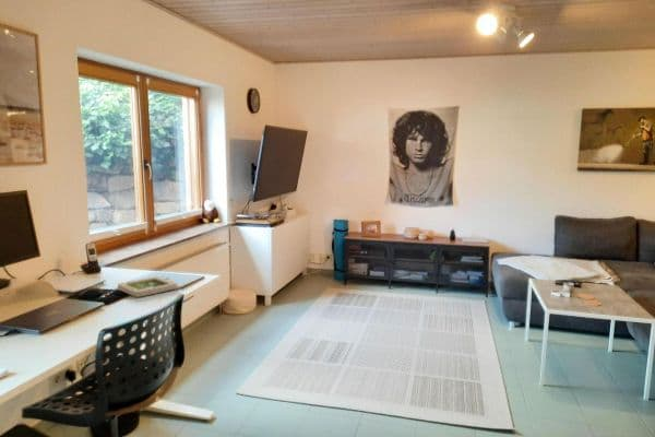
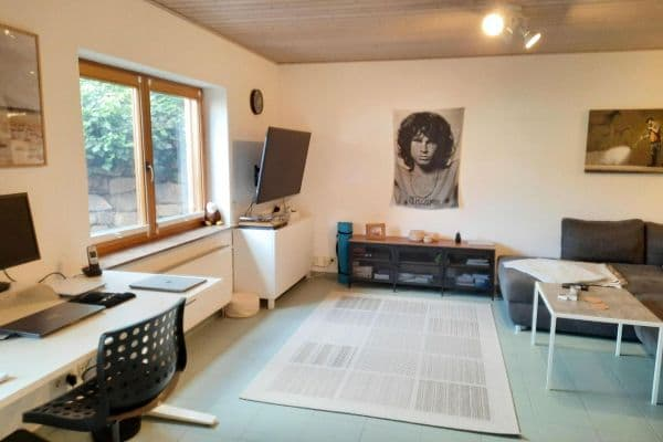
- picture frame (147, 285)
